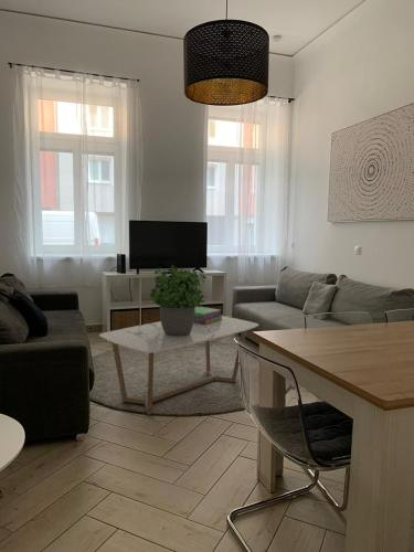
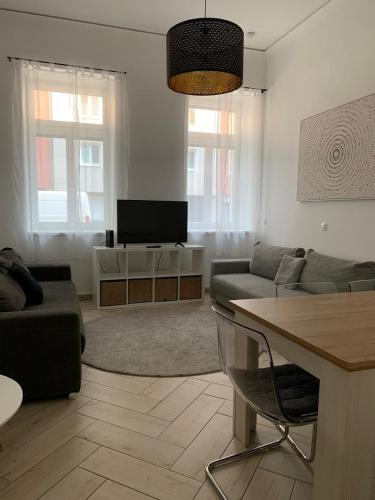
- coffee table (179, 347)
- stack of books (198, 314)
- potted plant (176, 299)
